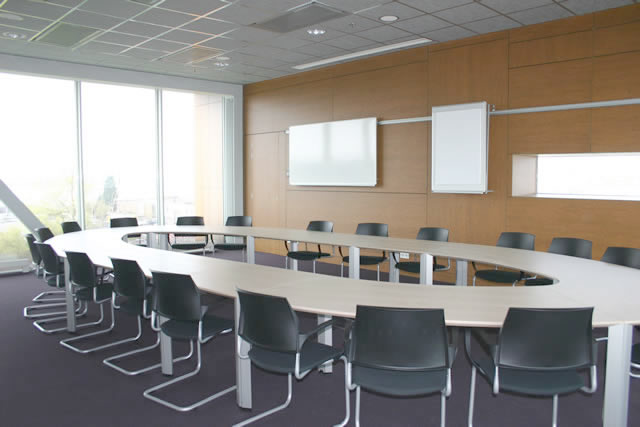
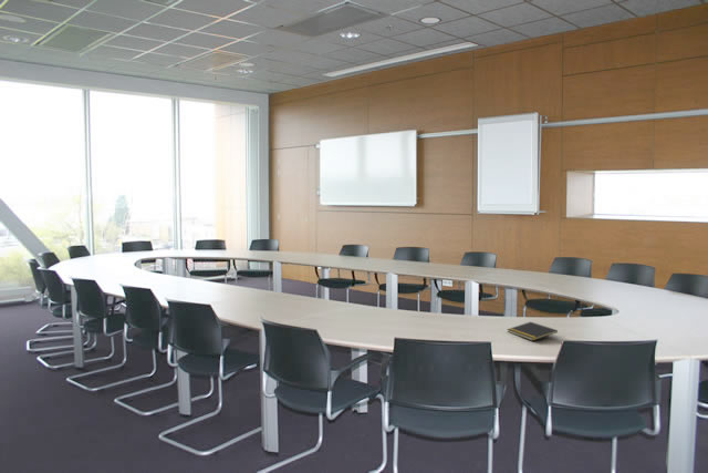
+ notepad (531, 330)
